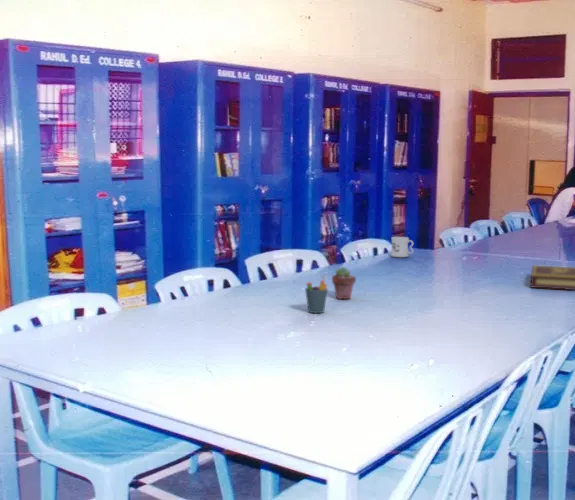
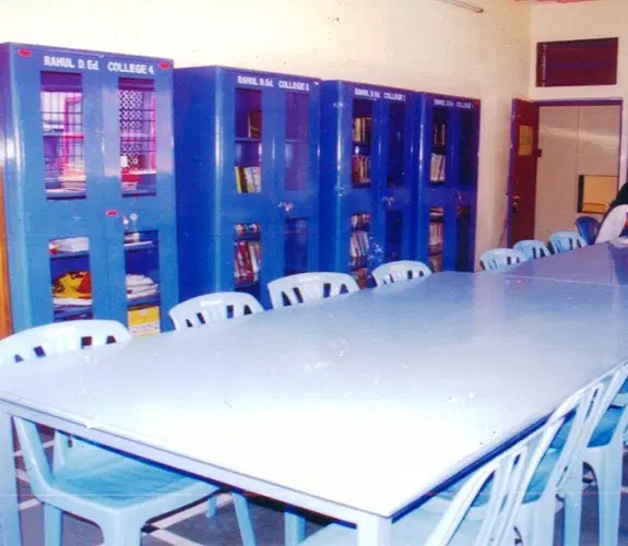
- potted succulent (343, 282)
- mug (402, 247)
- pen holder (316, 294)
- book (557, 277)
